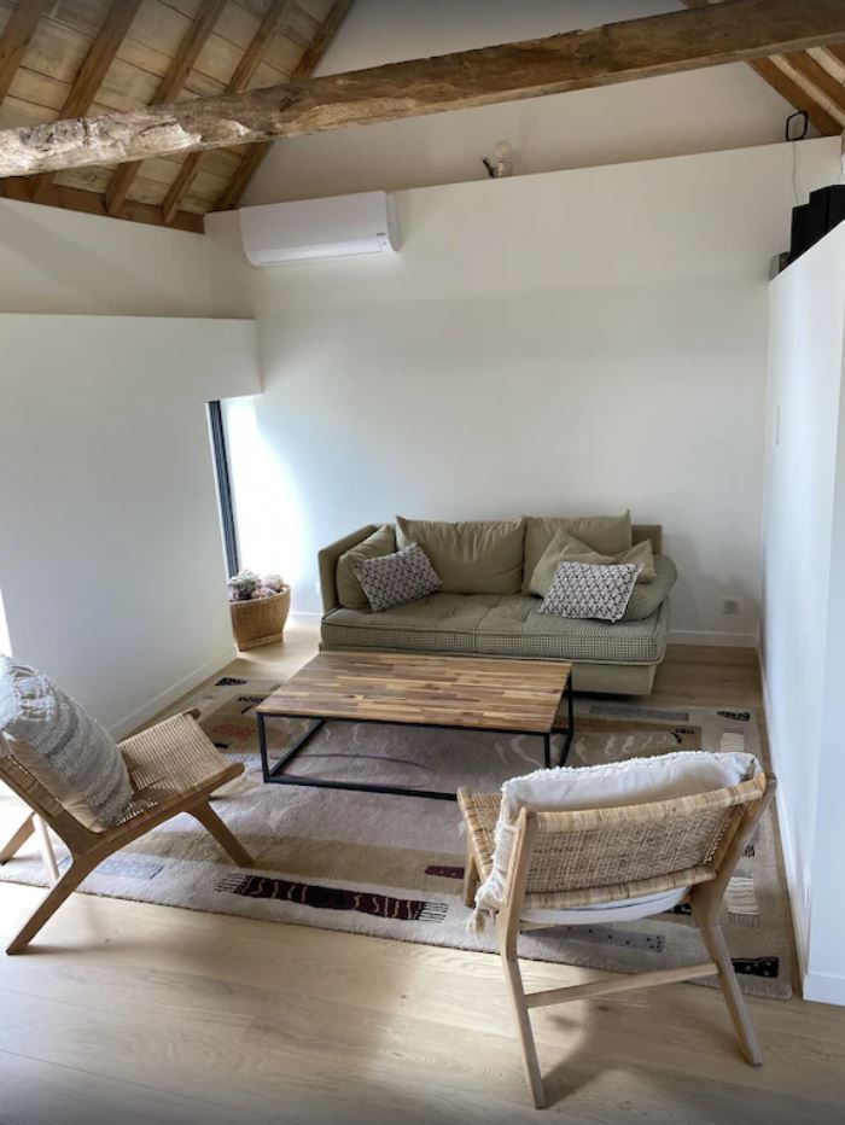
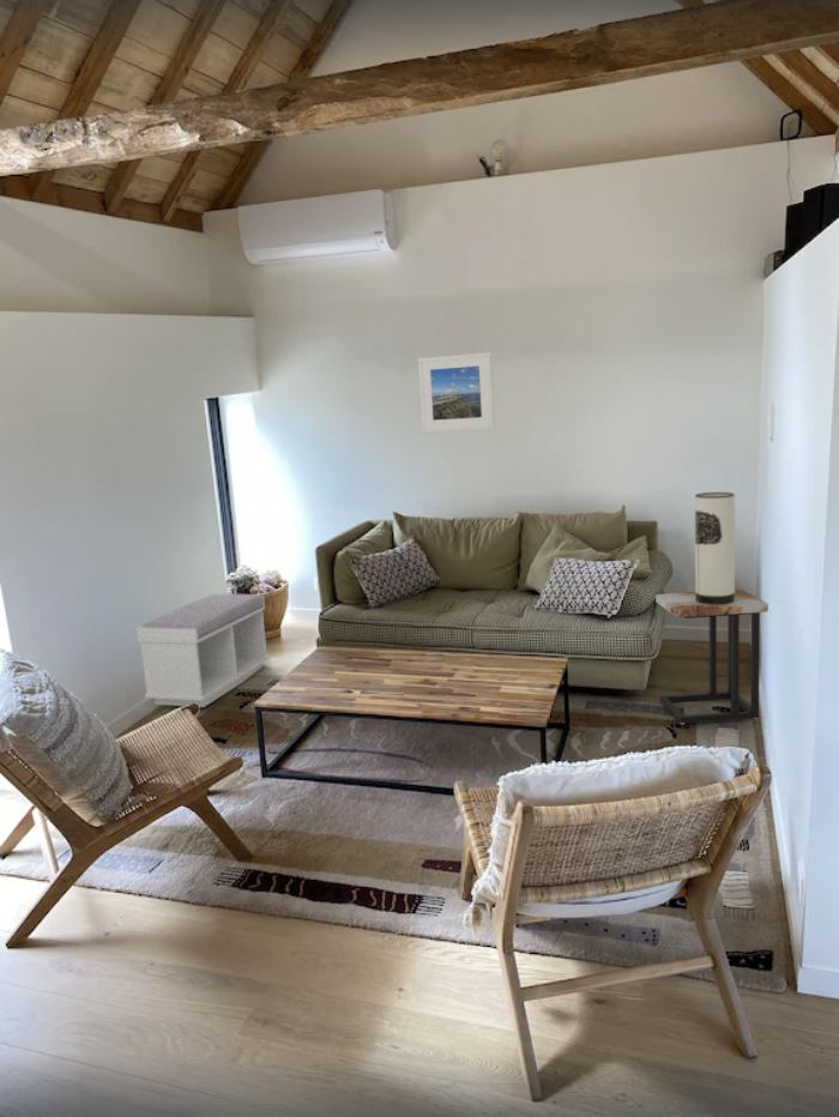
+ table lamp (714, 547)
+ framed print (455, 393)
+ bench (209, 646)
+ side table (710, 654)
